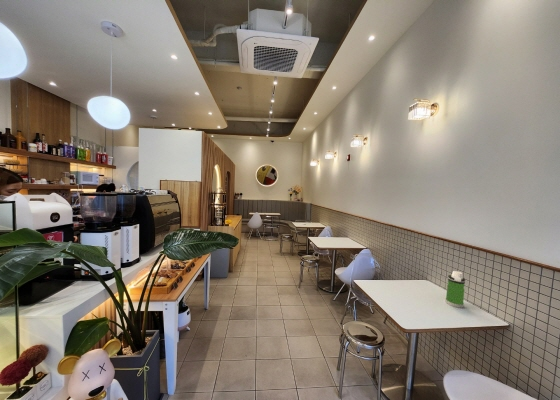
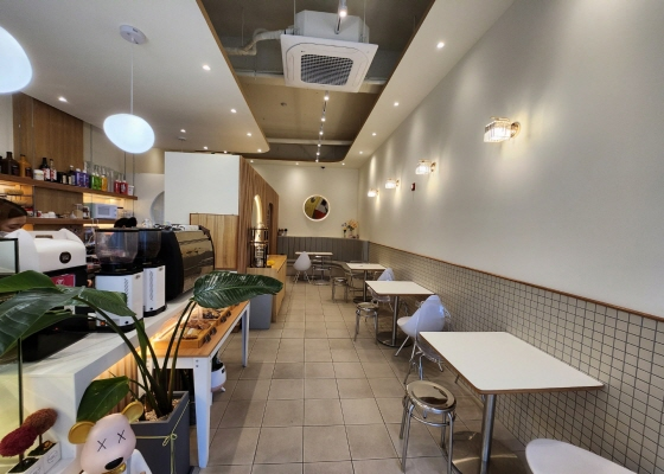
- water bottle (455, 288)
